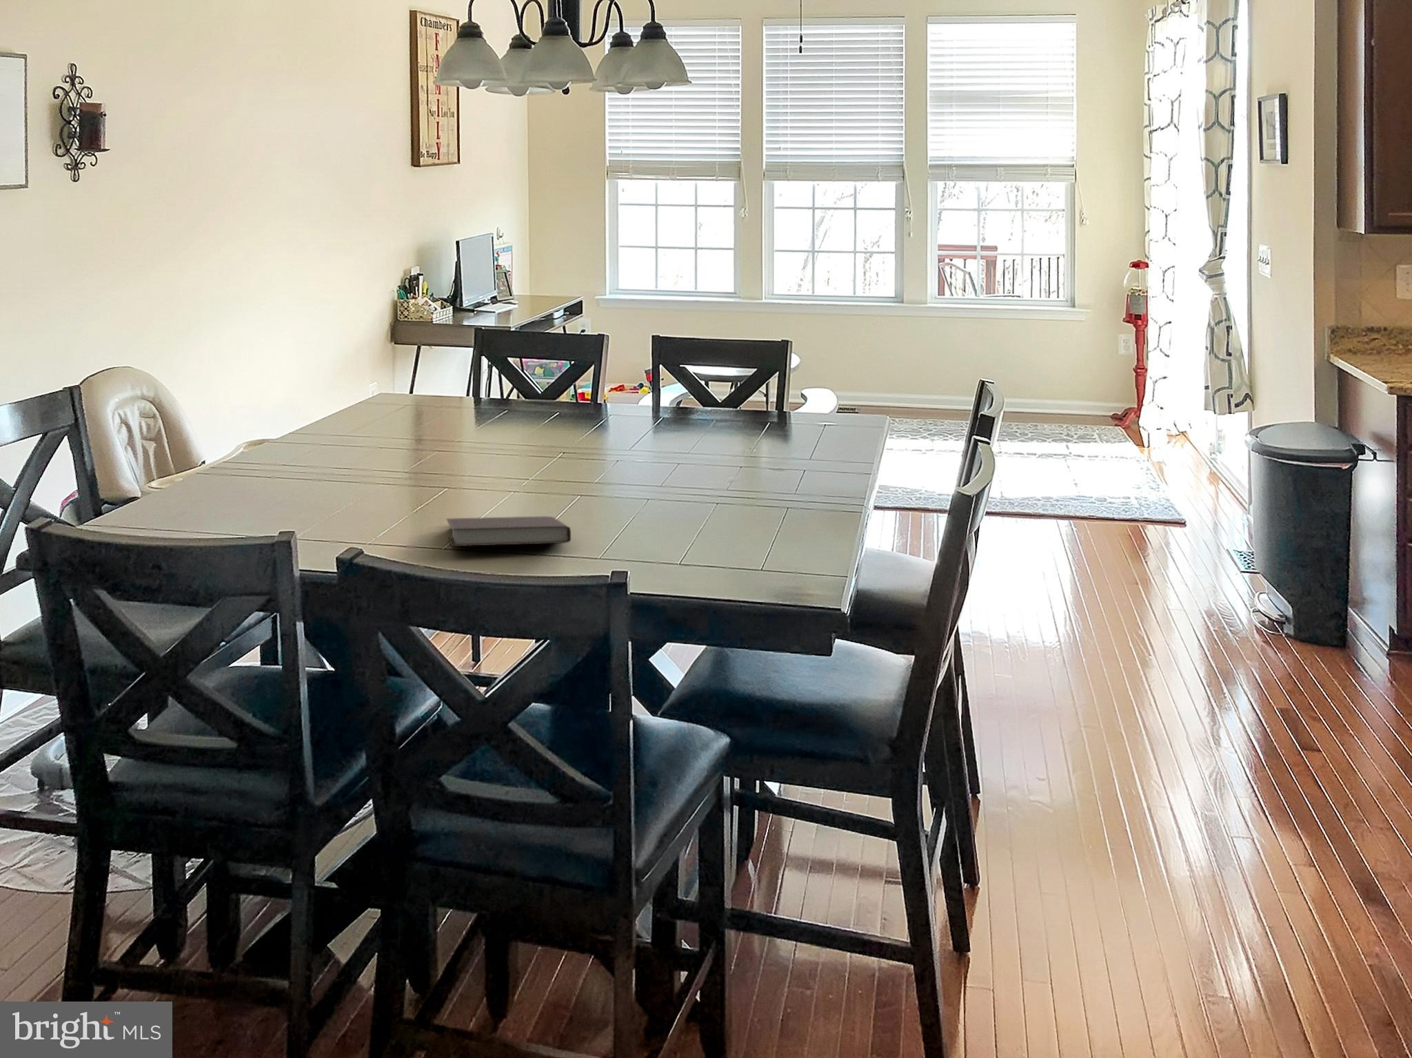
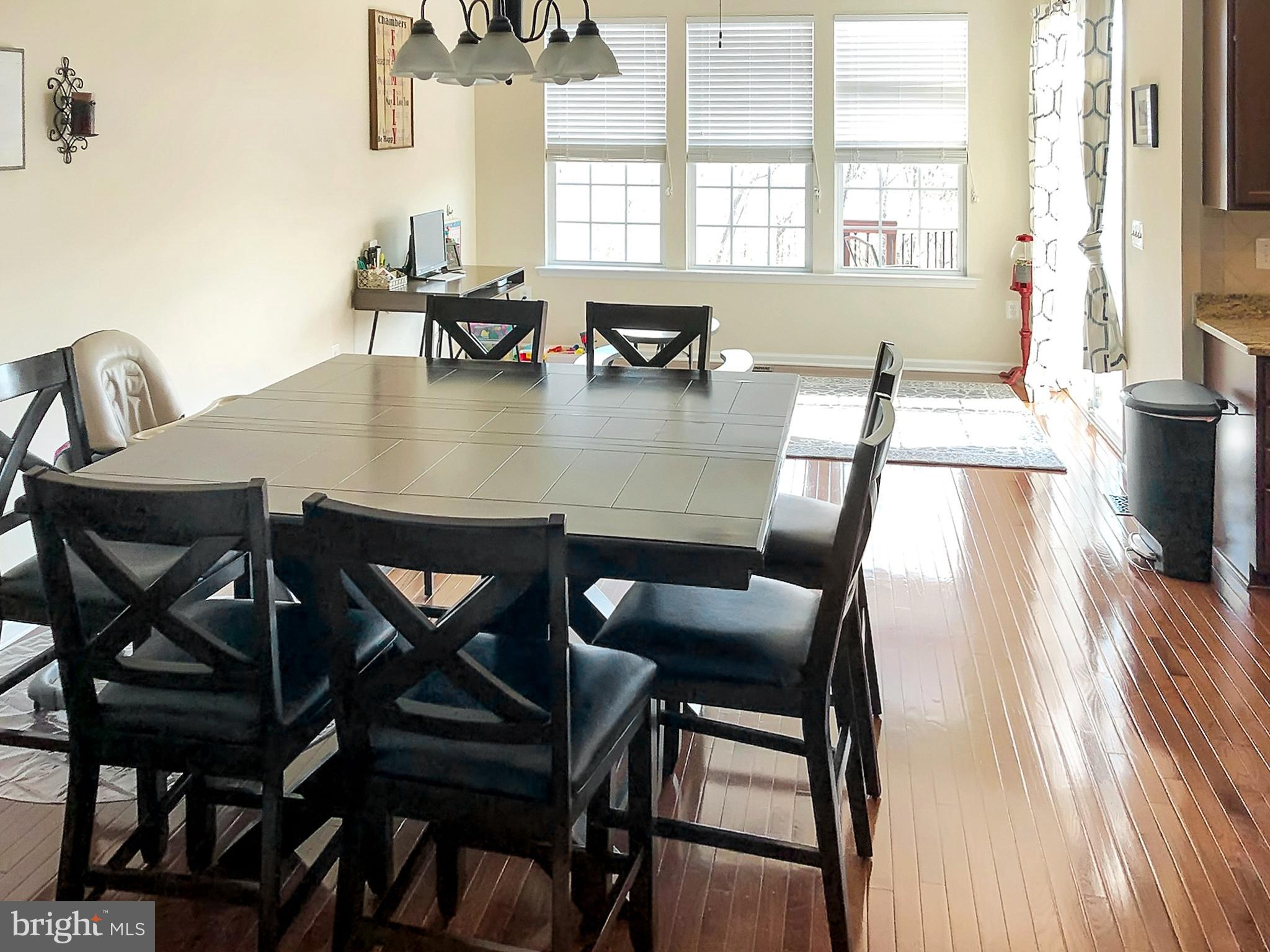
- notebook (506, 530)
